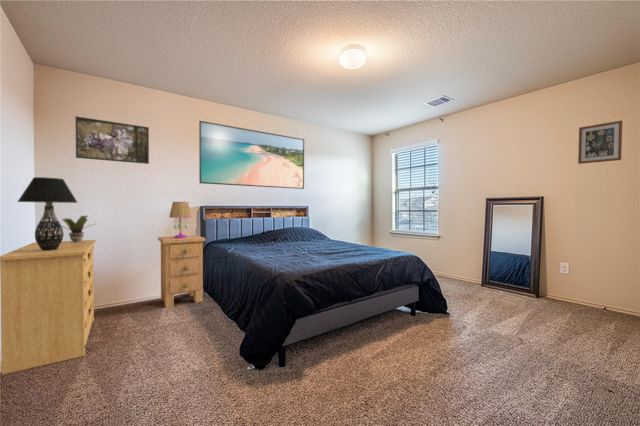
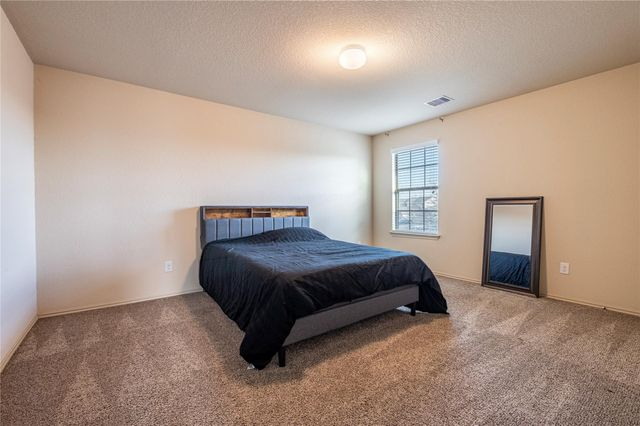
- dresser (57, 294)
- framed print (257, 158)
- table lamp (49, 214)
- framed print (114, 141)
- wall art (599, 143)
- table lamp (180, 219)
- potted plant (75, 229)
- nightstand (181, 269)
